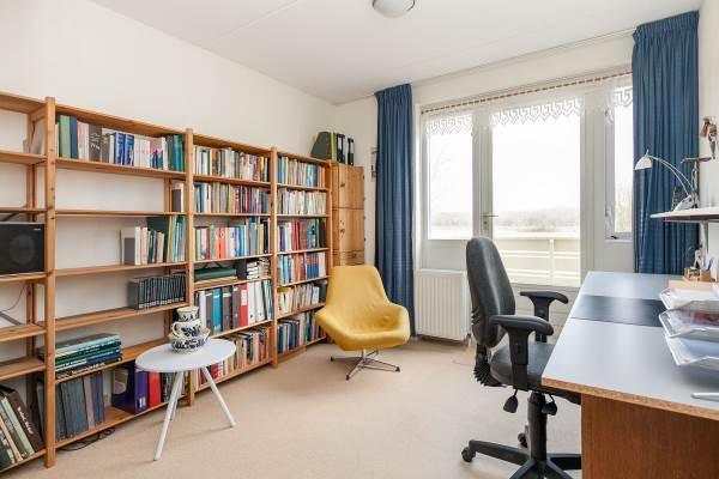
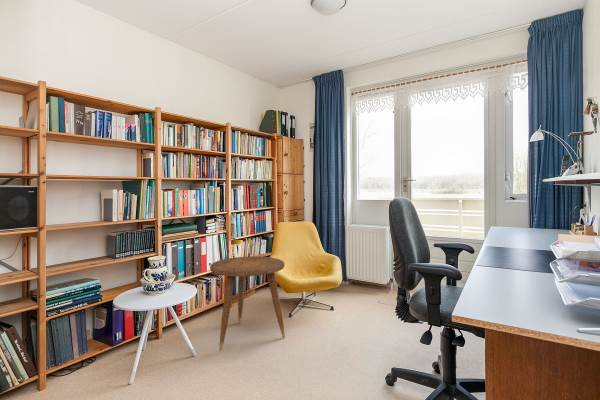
+ side table (243, 300)
